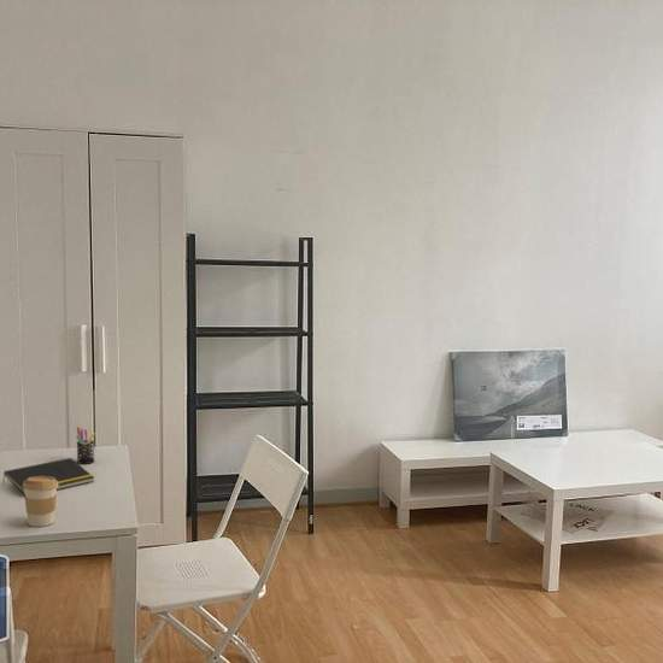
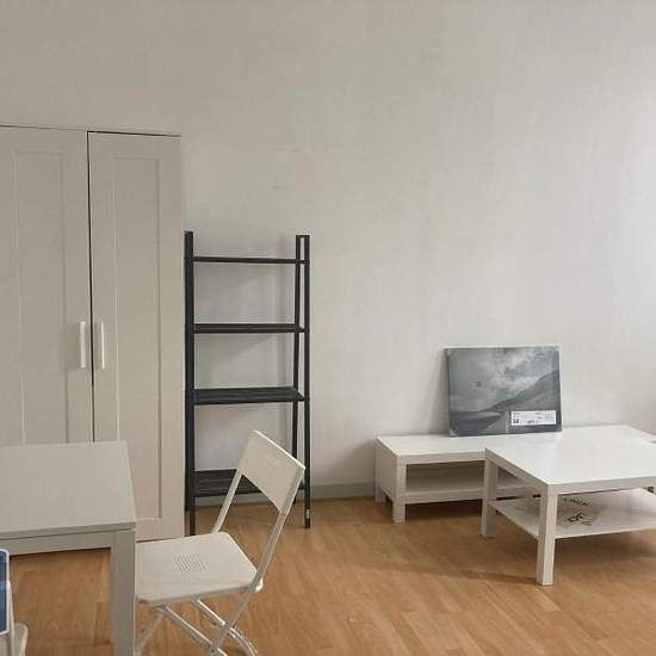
- pen holder (83, 445)
- notepad (49, 476)
- coffee cup (41, 499)
